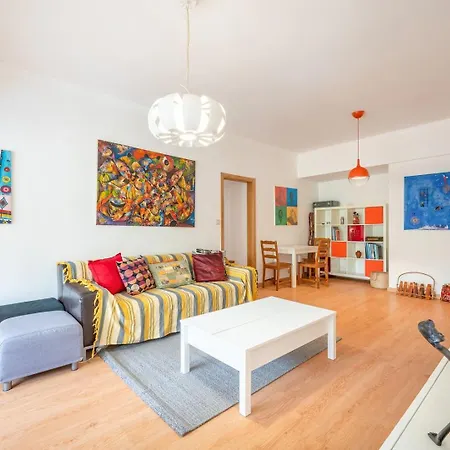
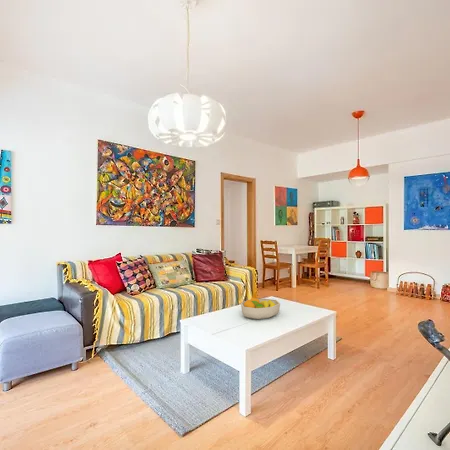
+ fruit bowl (260, 306)
